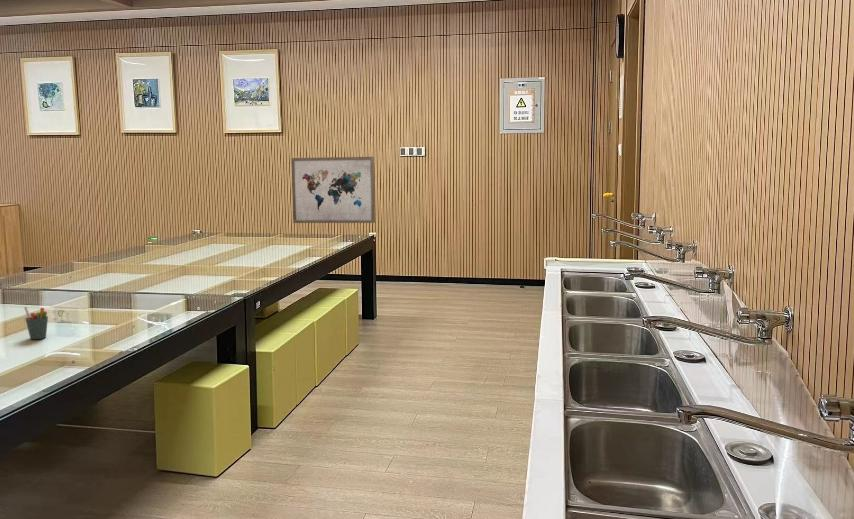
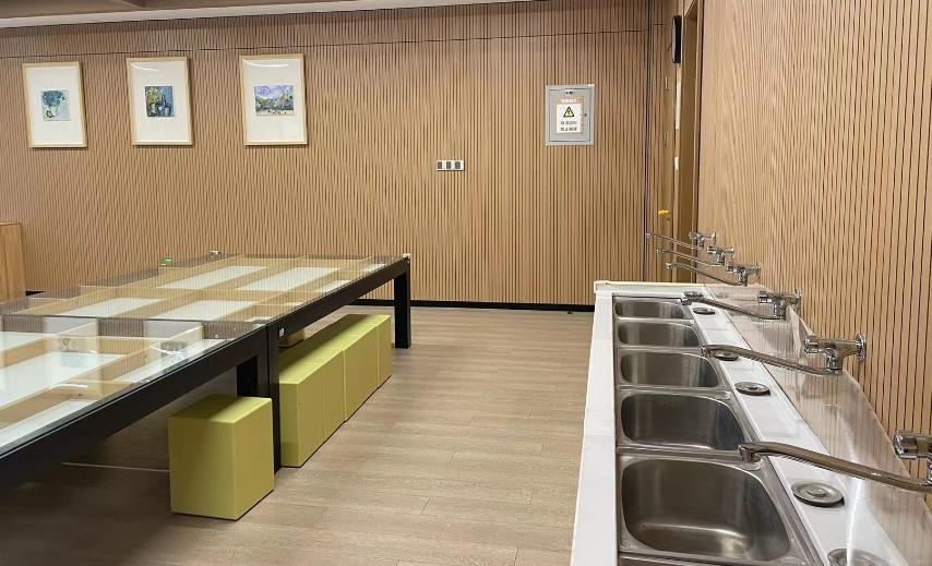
- pen holder (37, 322)
- wall art (332, 190)
